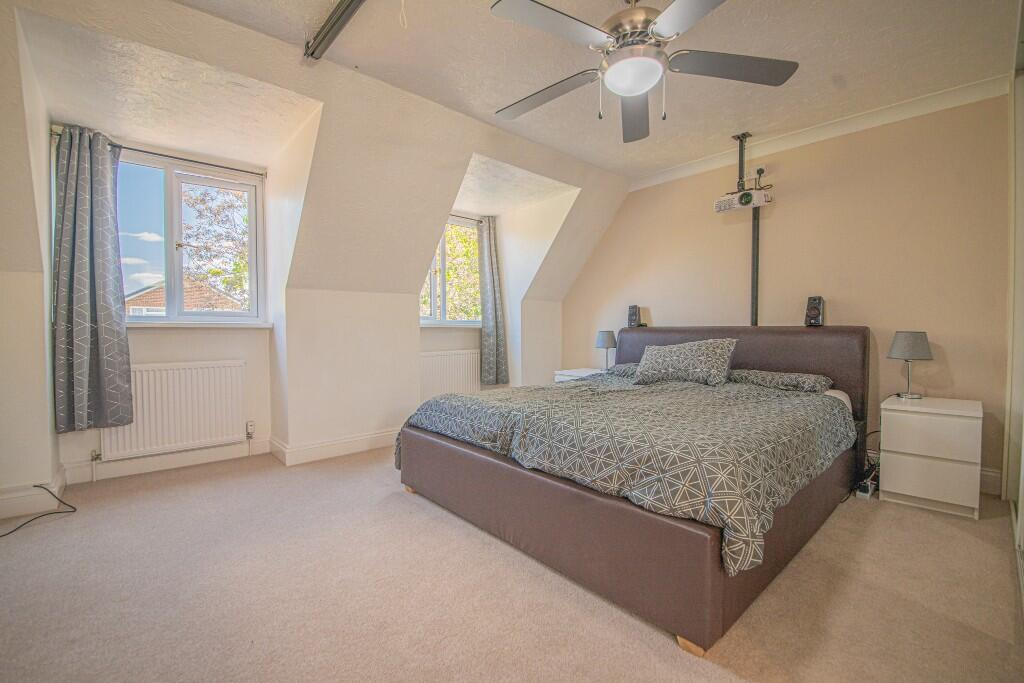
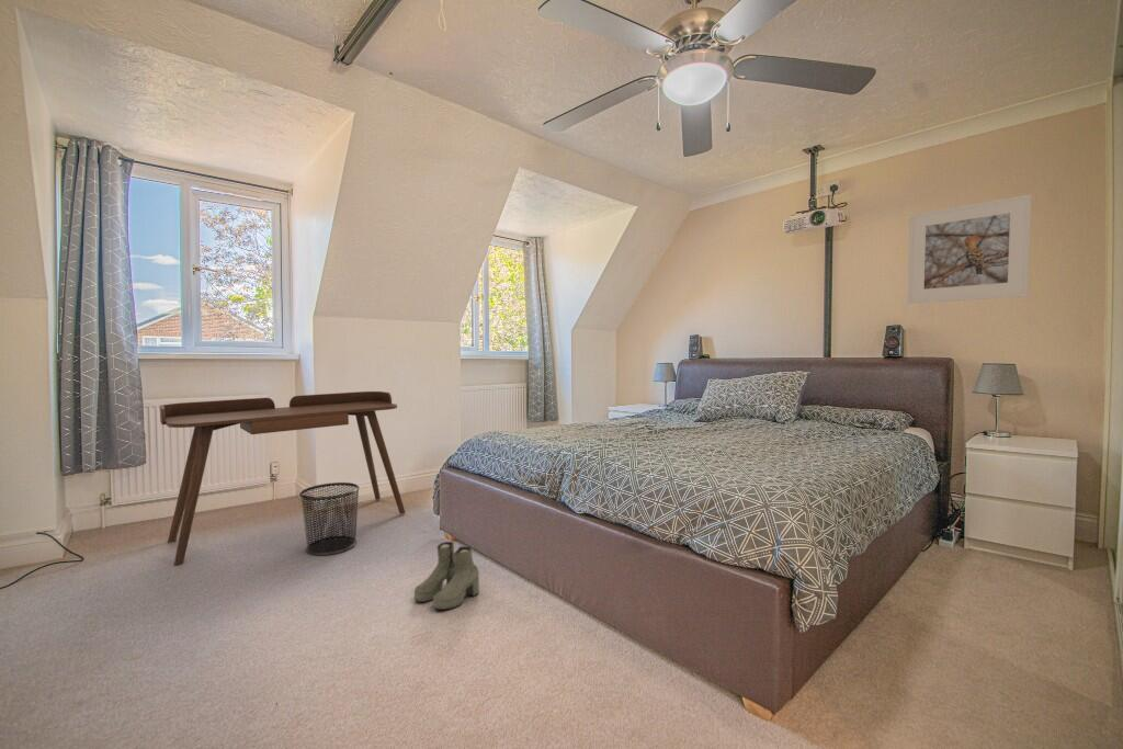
+ desk (291, 430)
+ waste bin (330, 518)
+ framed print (964, 252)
+ boots (447, 572)
